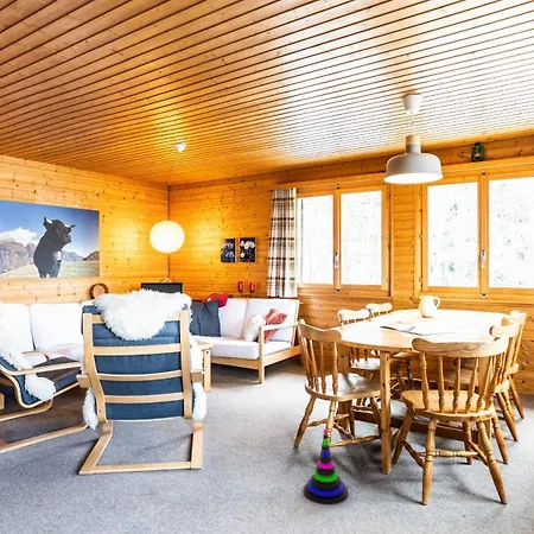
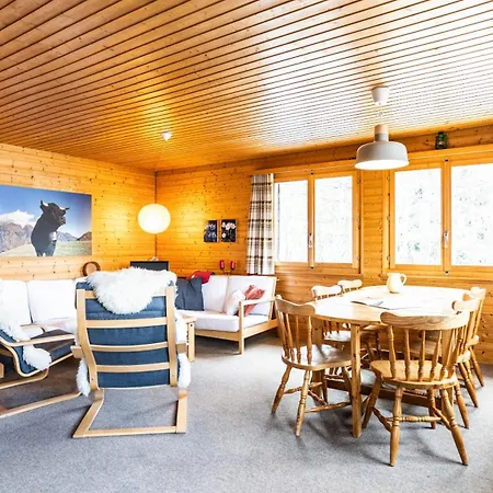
- stacking toy (325, 460)
